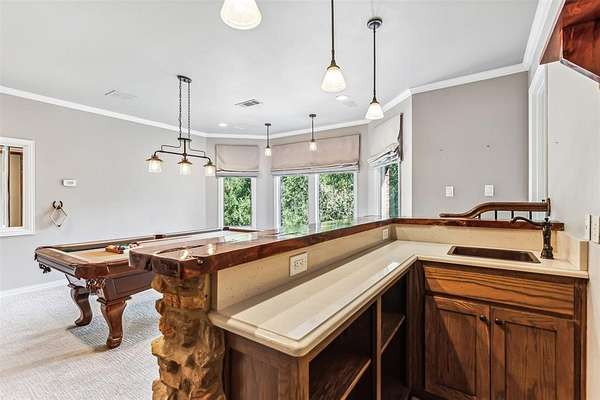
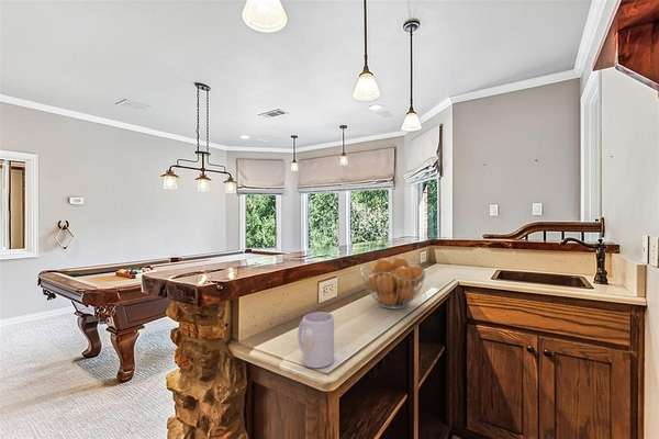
+ fruit basket (392, 281)
+ mug (314, 337)
